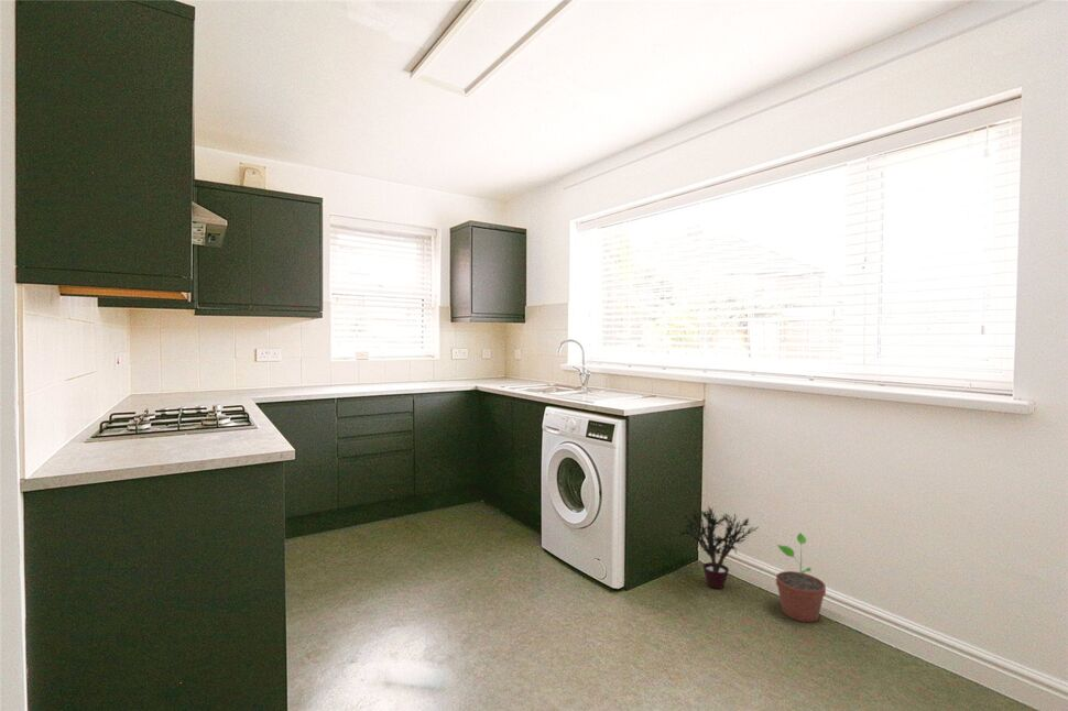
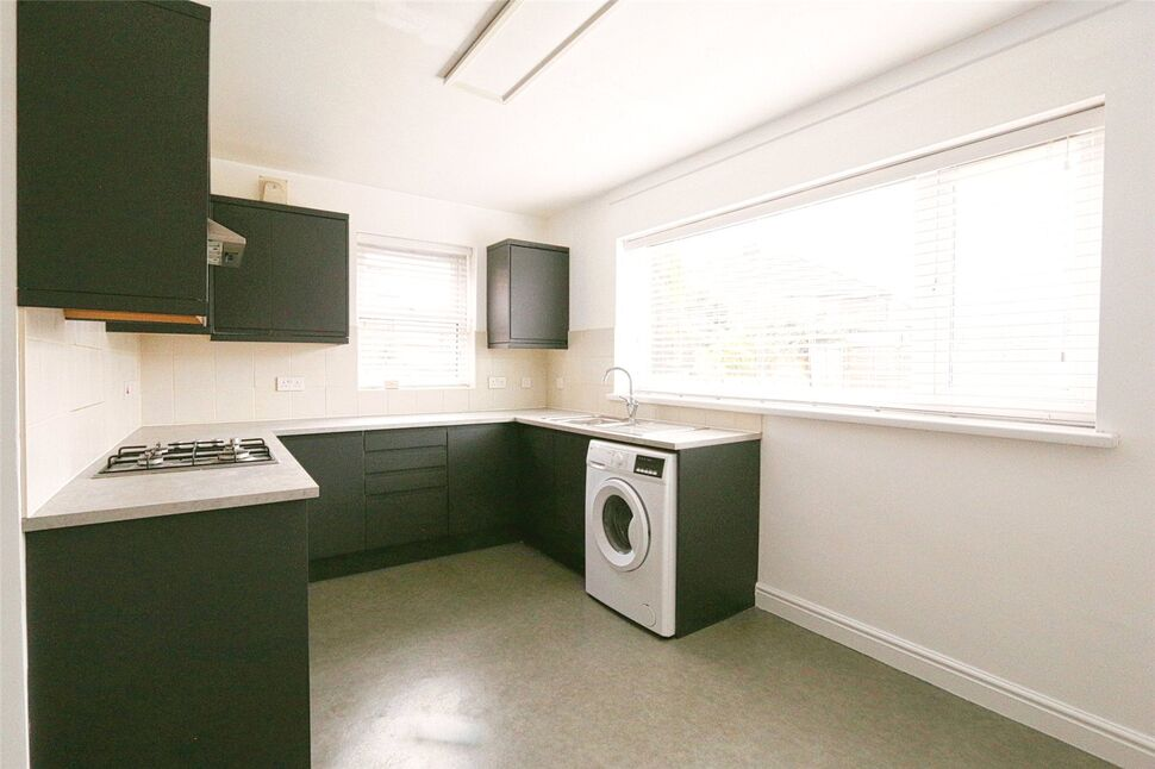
- potted plant (800, 576)
- potted plant (715, 547)
